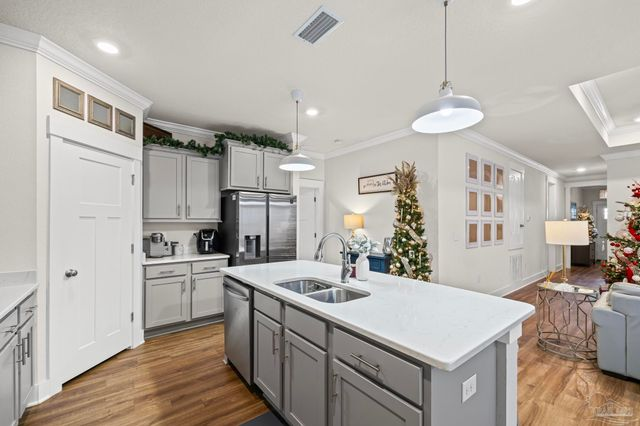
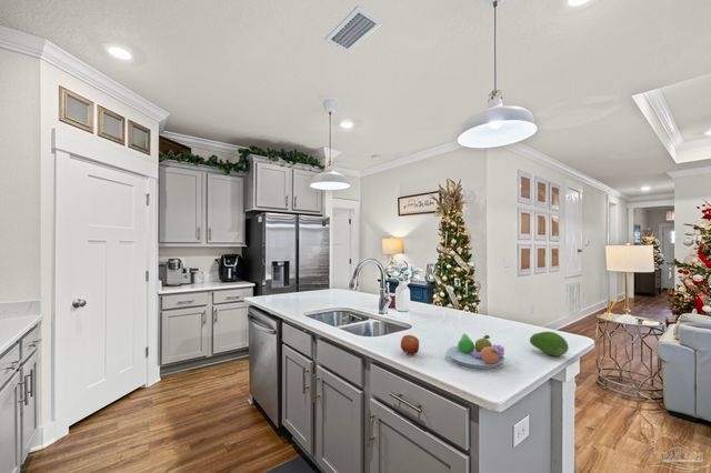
+ apple (410, 344)
+ fruit bowl (474, 348)
+ fruit (548, 342)
